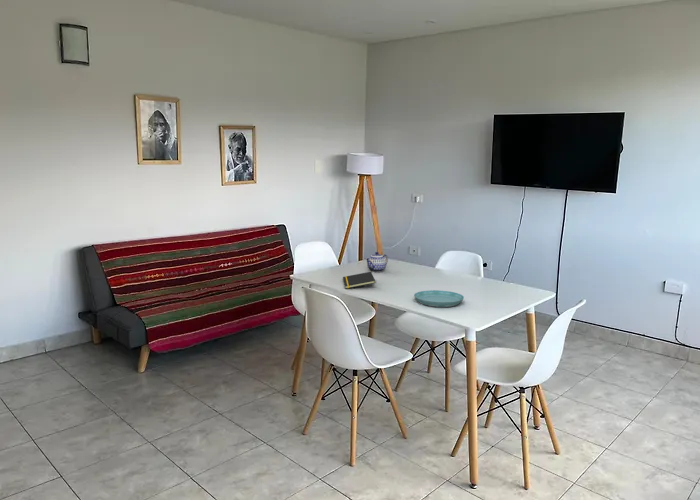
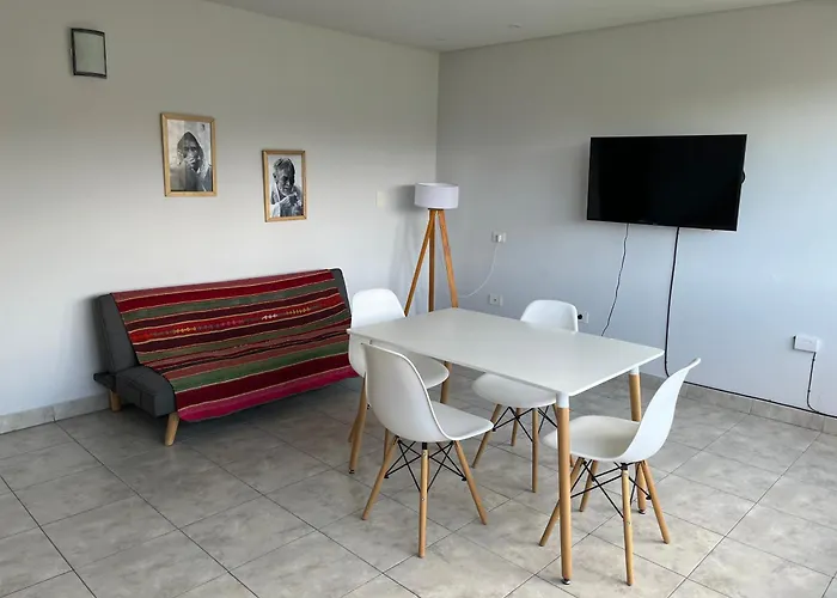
- notepad (358, 279)
- teapot (376, 261)
- saucer (438, 298)
